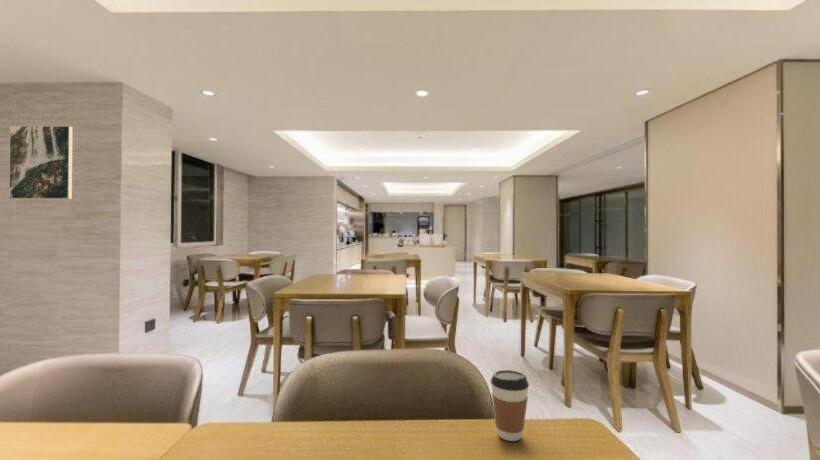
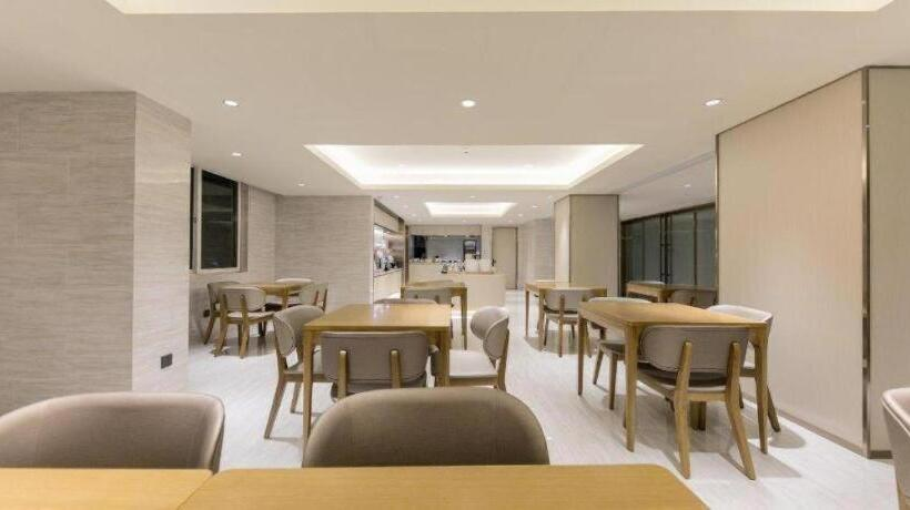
- coffee cup (509, 404)
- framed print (41, 162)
